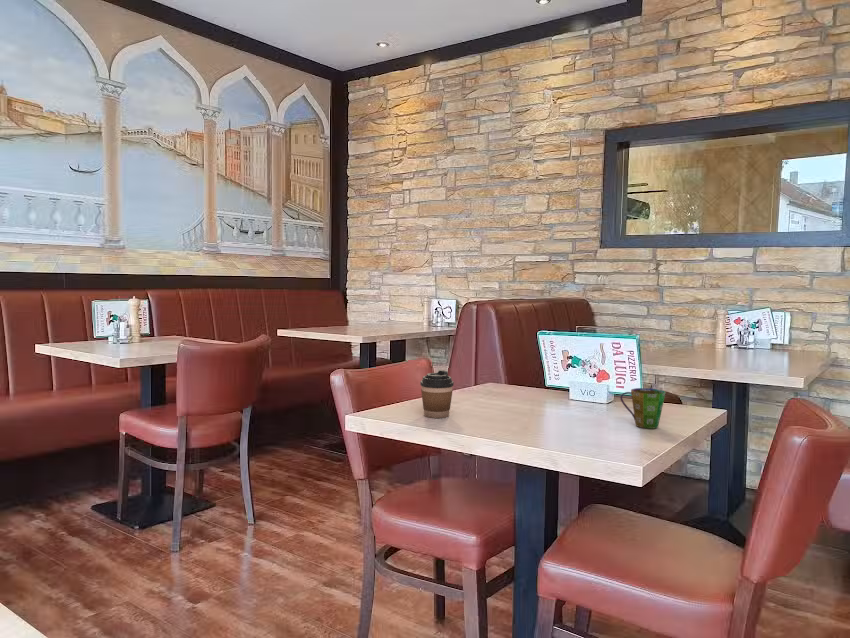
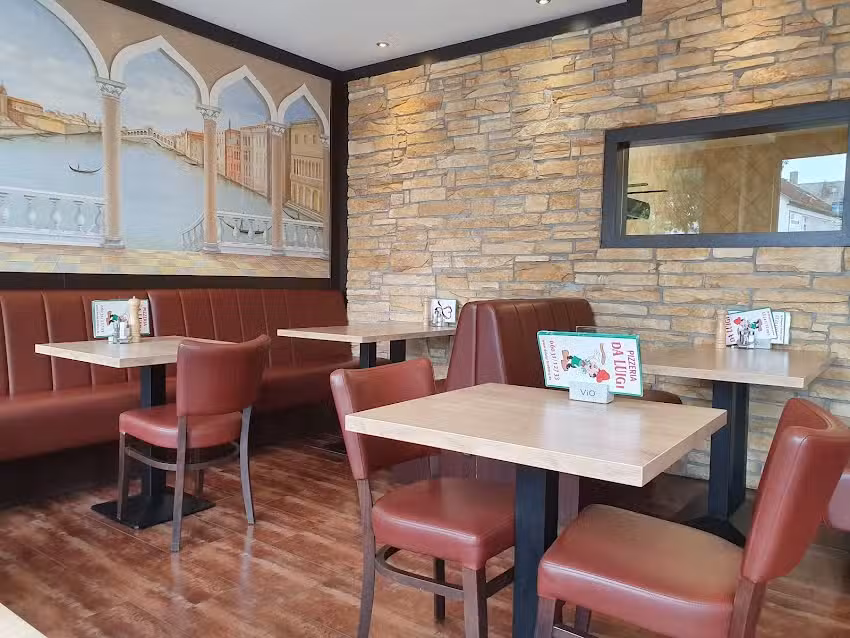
- coffee cup (436, 393)
- cup (642, 408)
